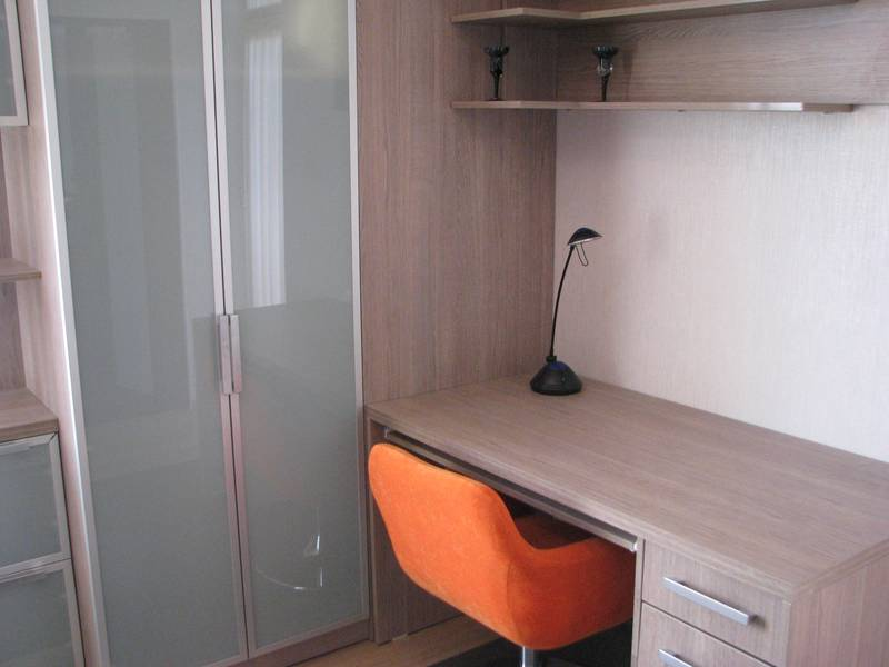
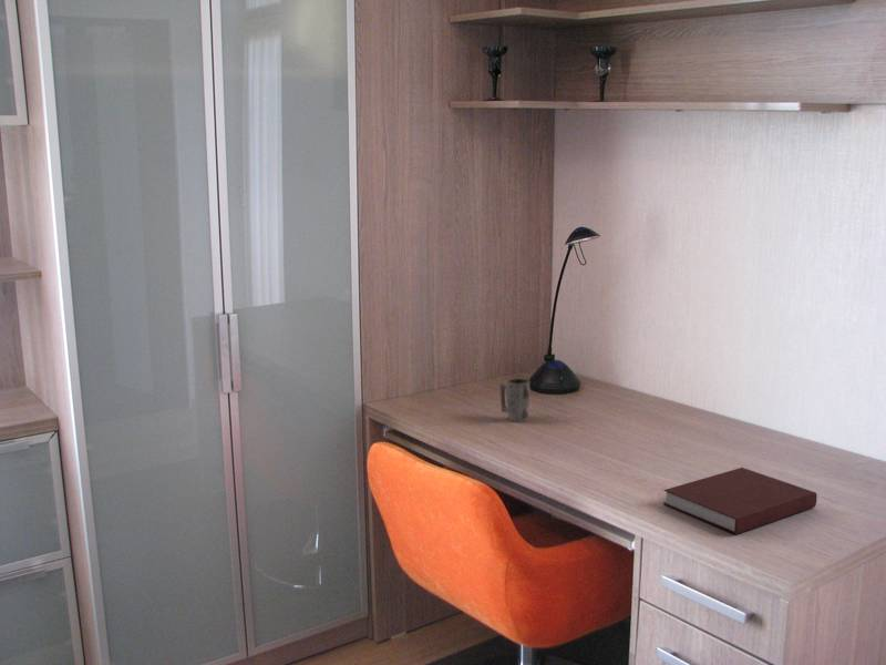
+ notebook (739, 498)
+ mug (514, 399)
